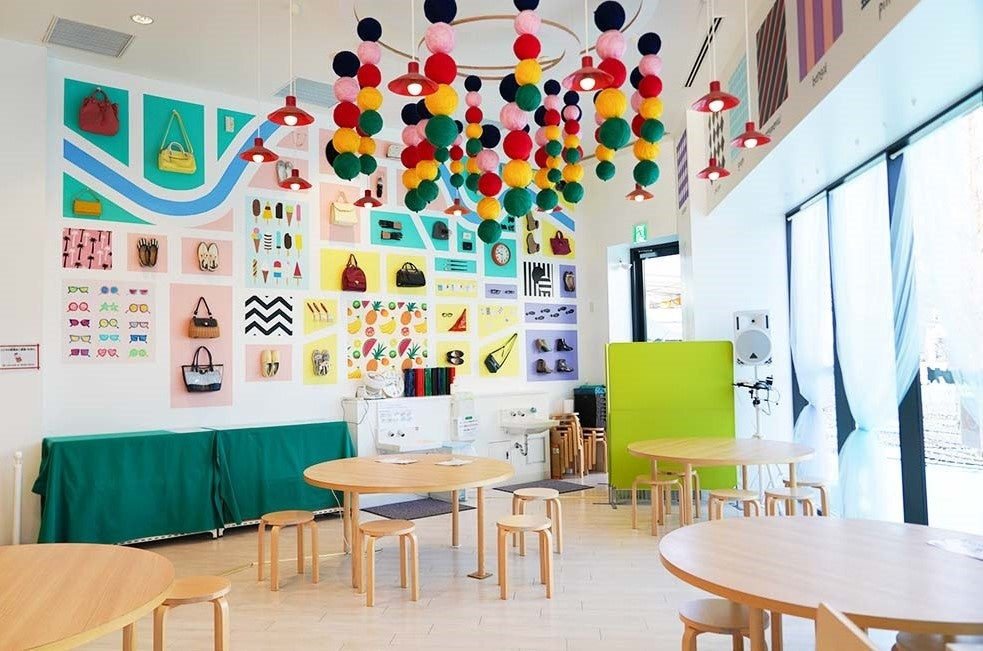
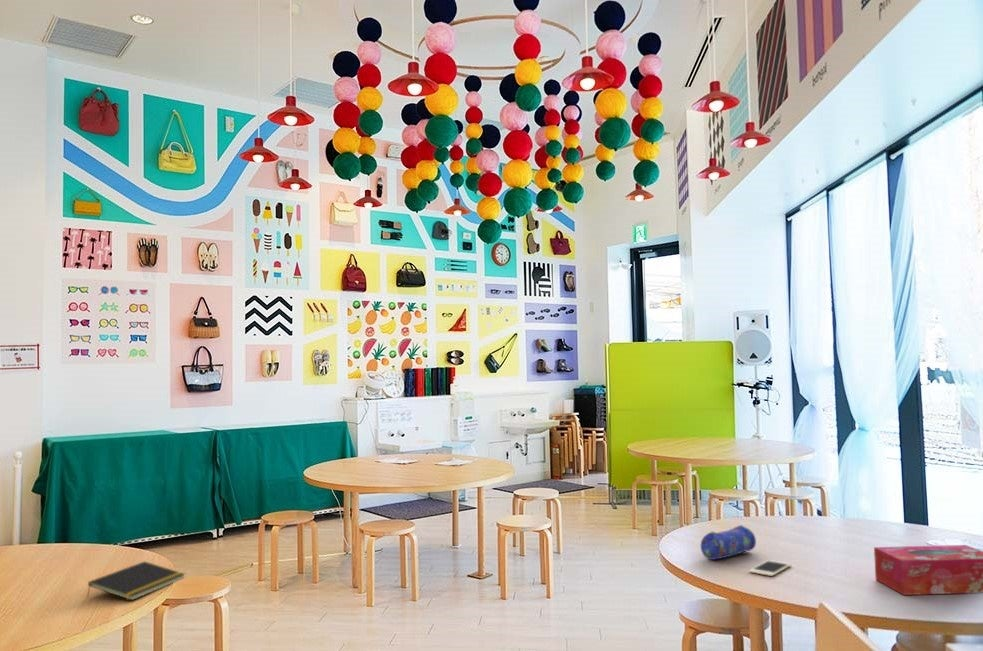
+ pencil case (727, 541)
+ notepad (138, 579)
+ tissue box (935, 569)
+ cell phone (770, 567)
